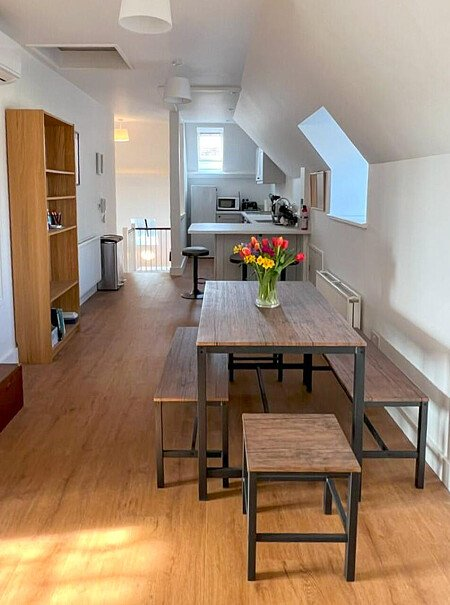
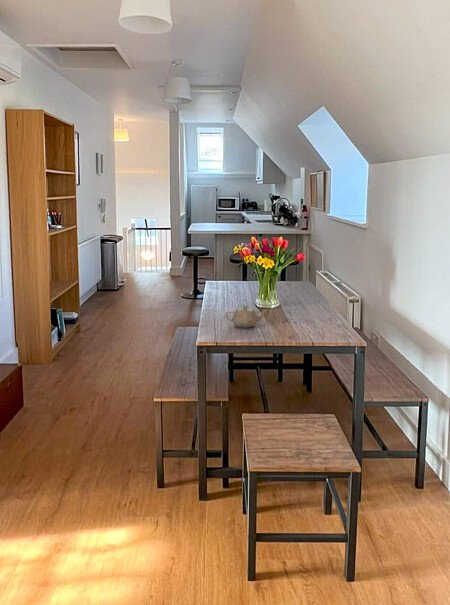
+ teapot (246, 315)
